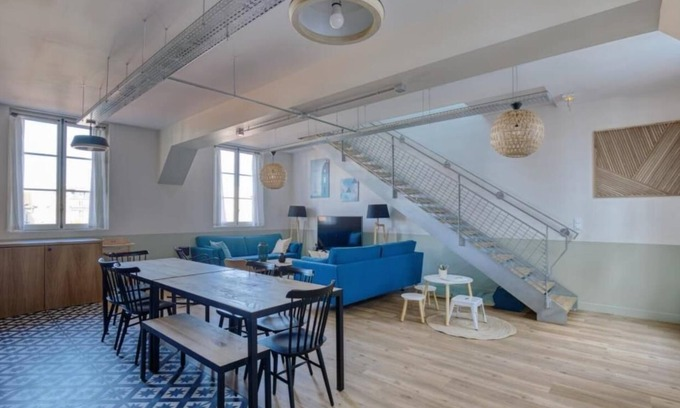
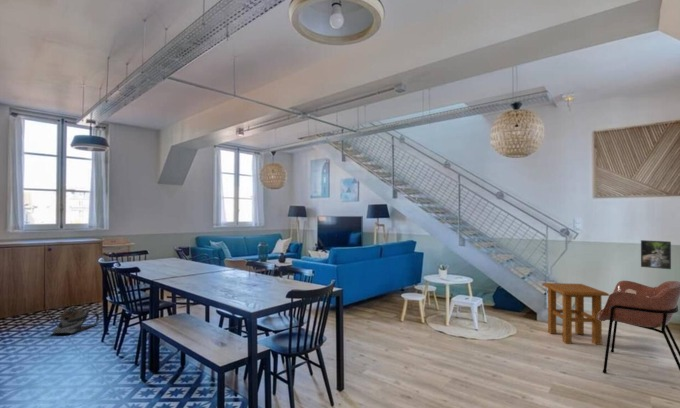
+ backpack (73, 319)
+ armchair (641, 324)
+ side table (573, 312)
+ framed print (655, 254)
